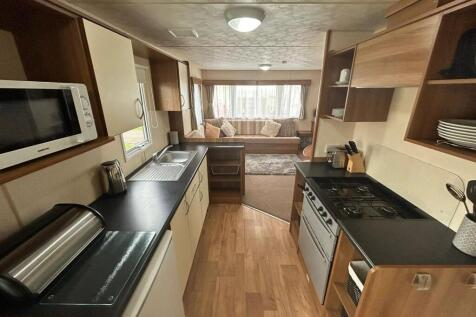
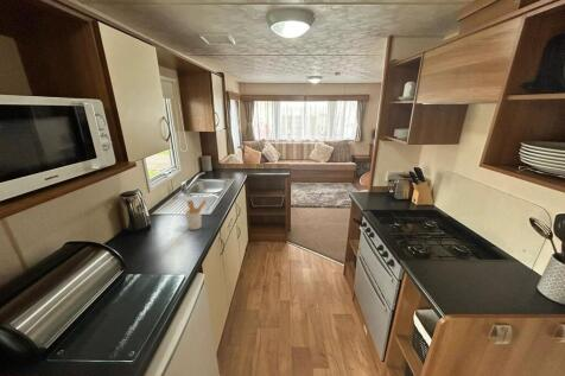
+ utensil holder (197, 214)
